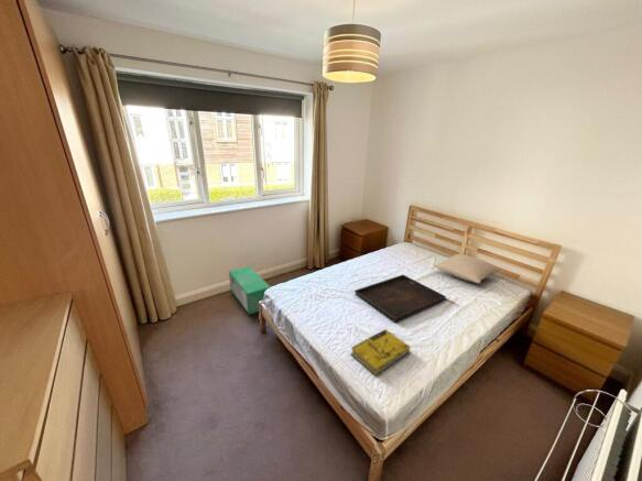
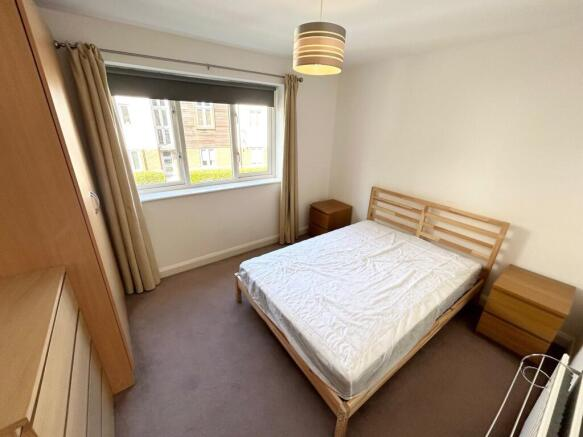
- book (380, 349)
- storage bin (249, 288)
- serving tray (399, 295)
- pillow (466, 267)
